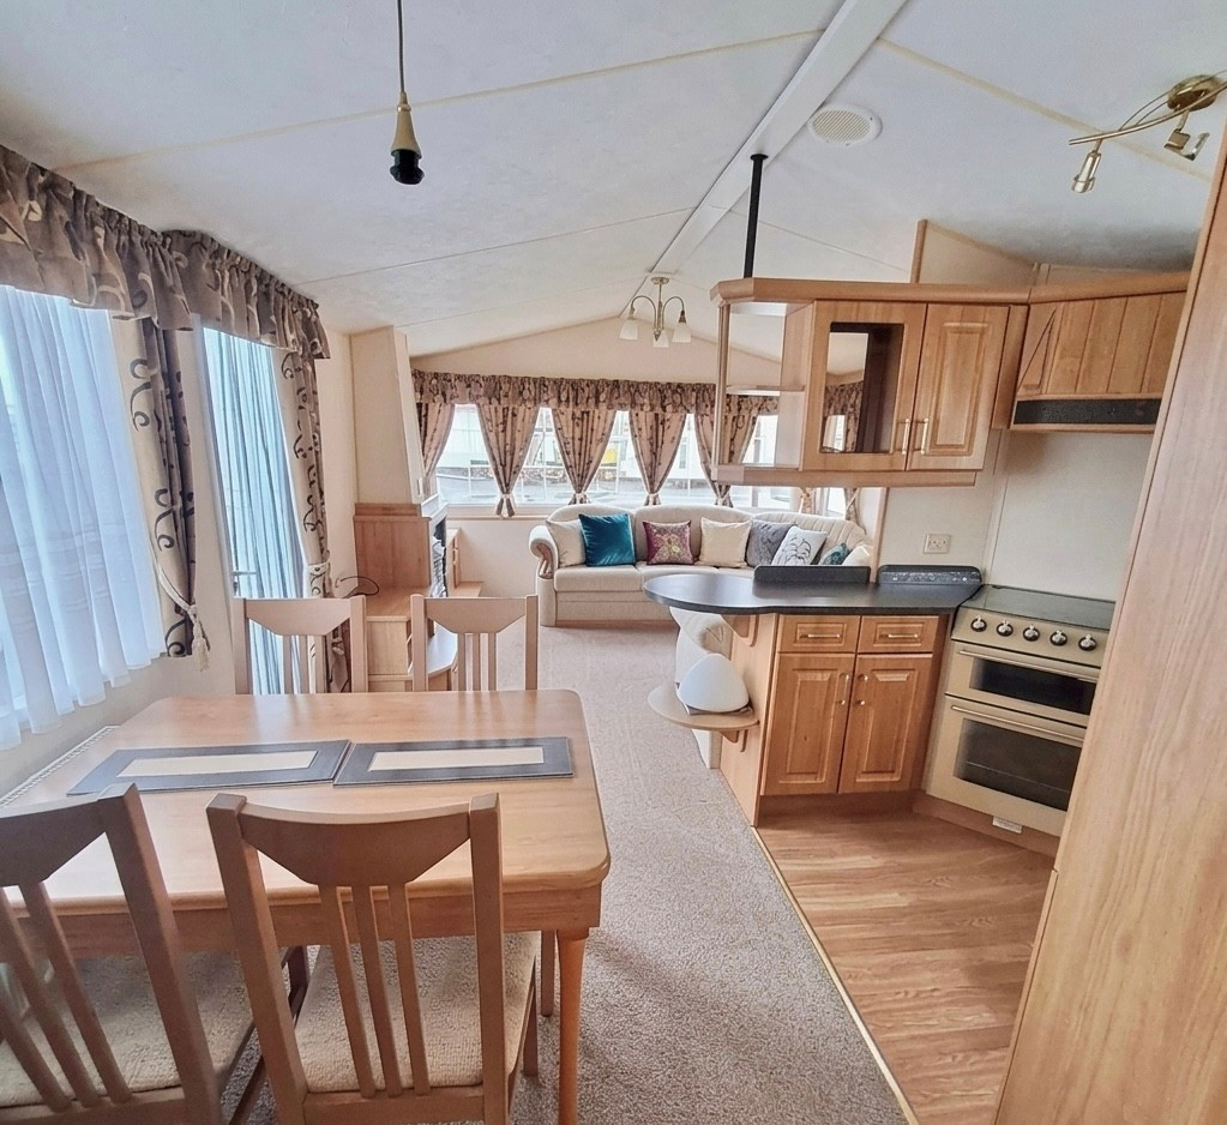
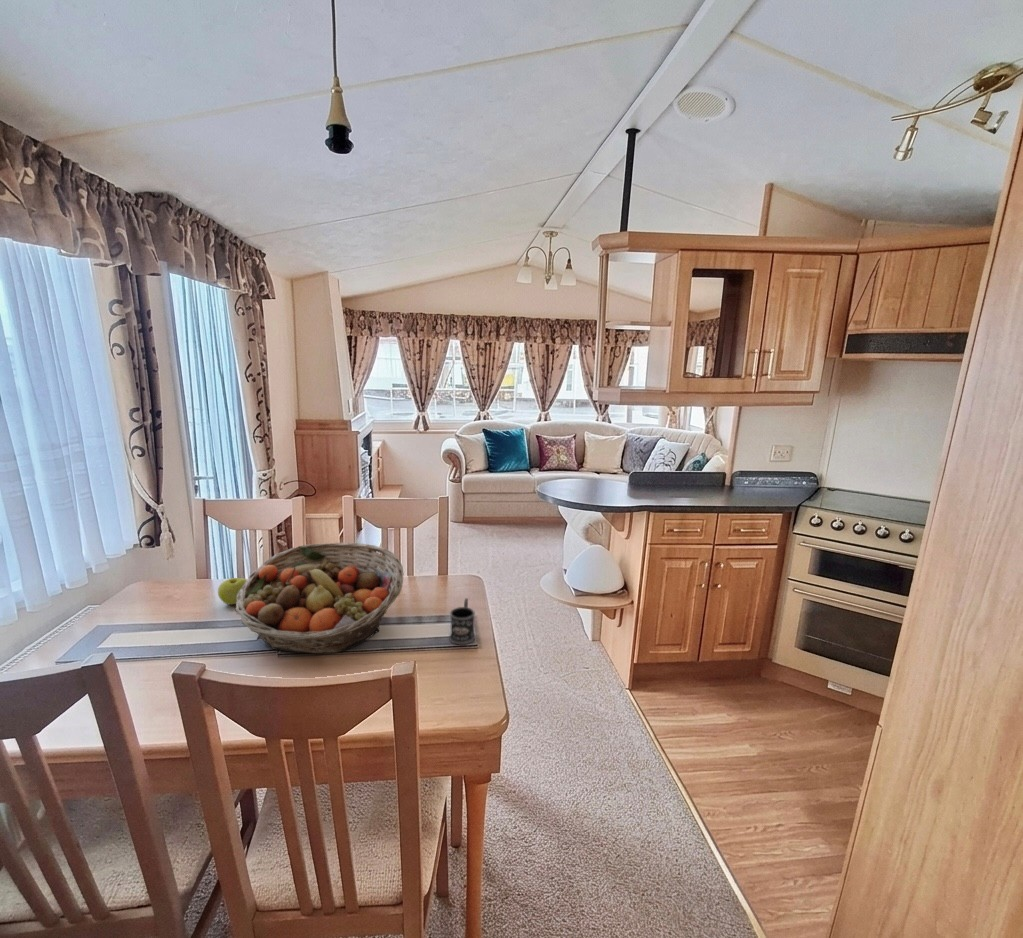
+ apple (234, 591)
+ fruit basket (323, 594)
+ mug (463, 619)
